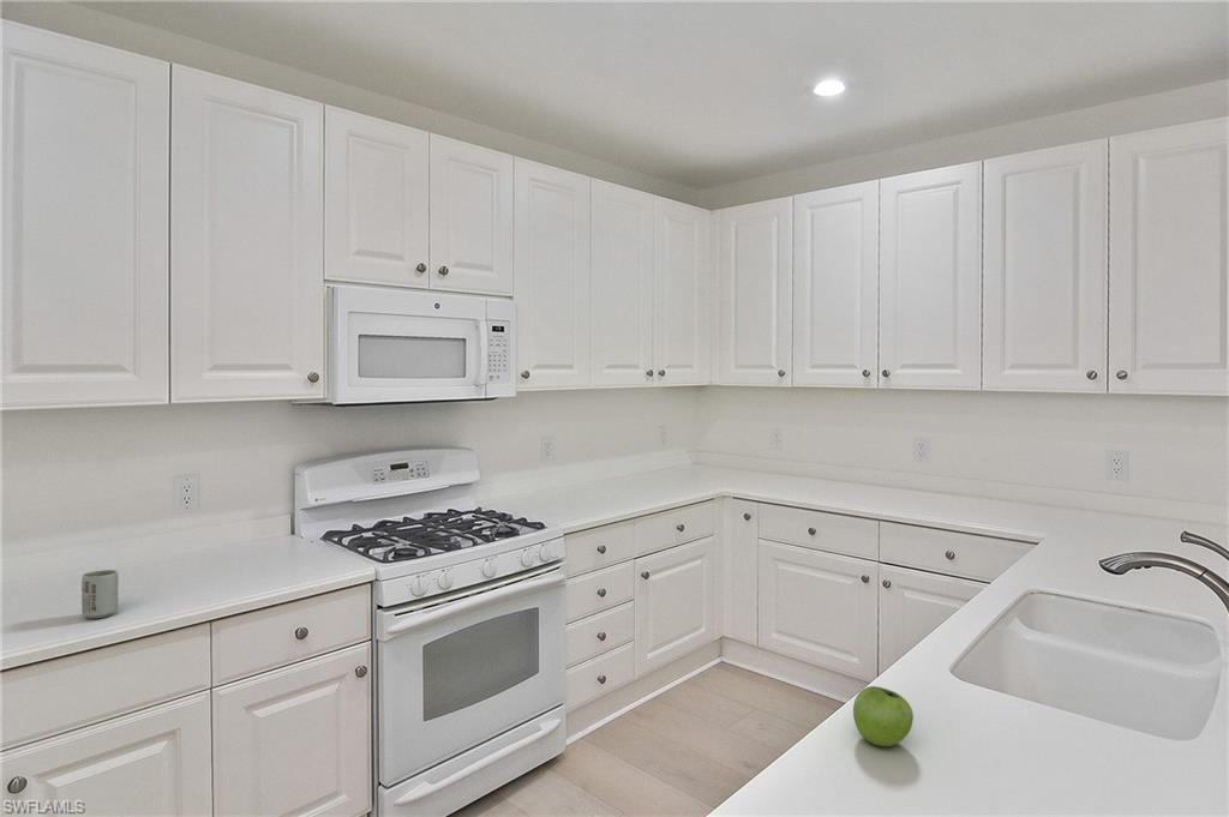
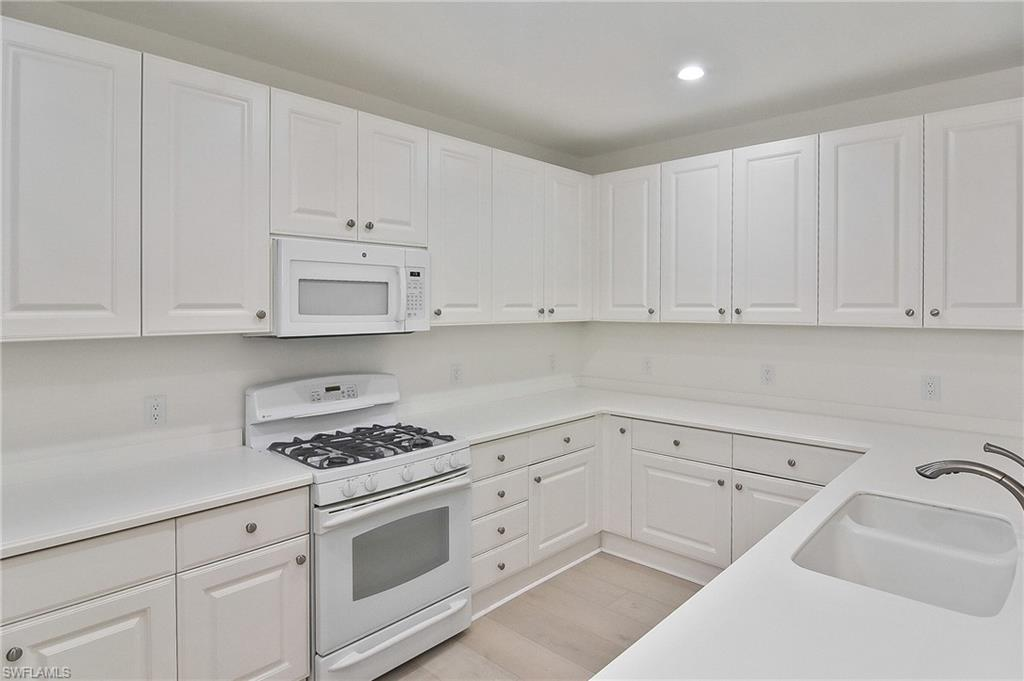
- fruit (882, 715)
- cup (100, 594)
